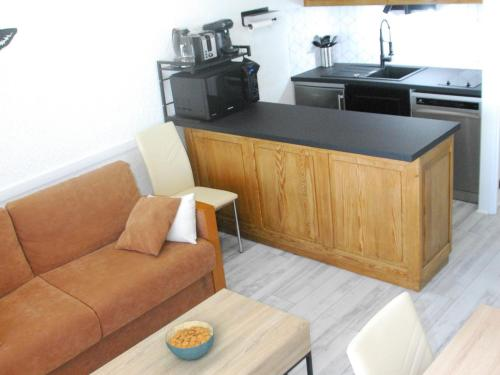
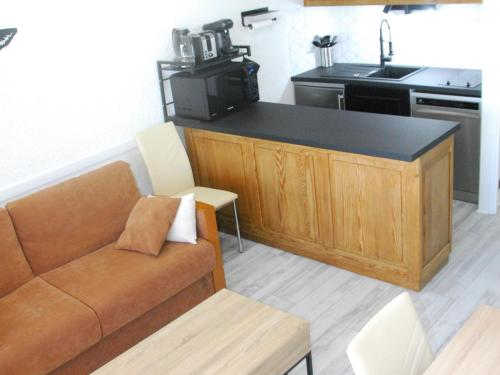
- cereal bowl (191, 344)
